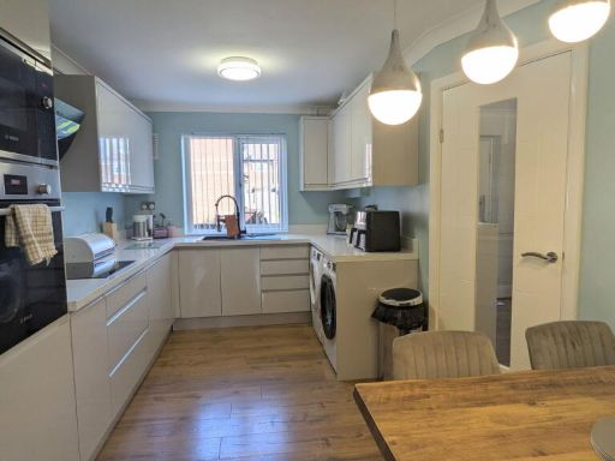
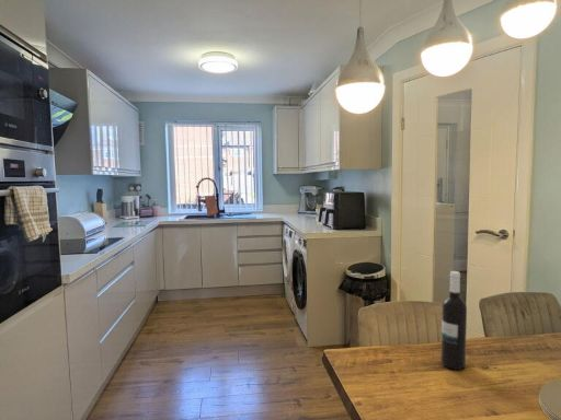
+ wine bottle (454, 318)
